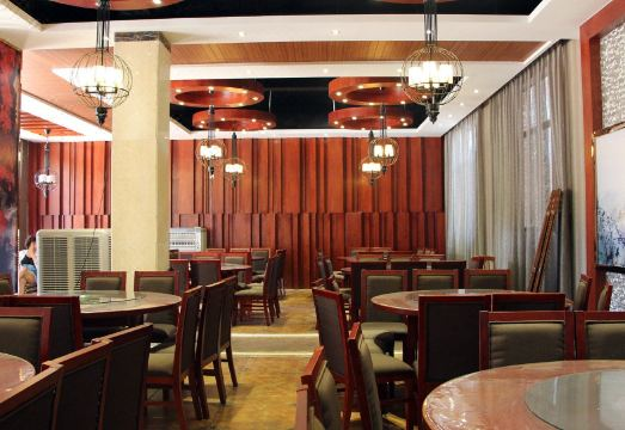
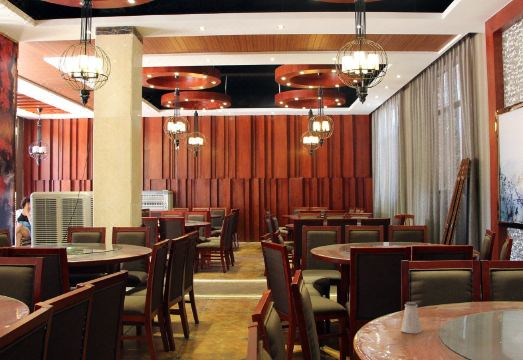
+ saltshaker (411, 316)
